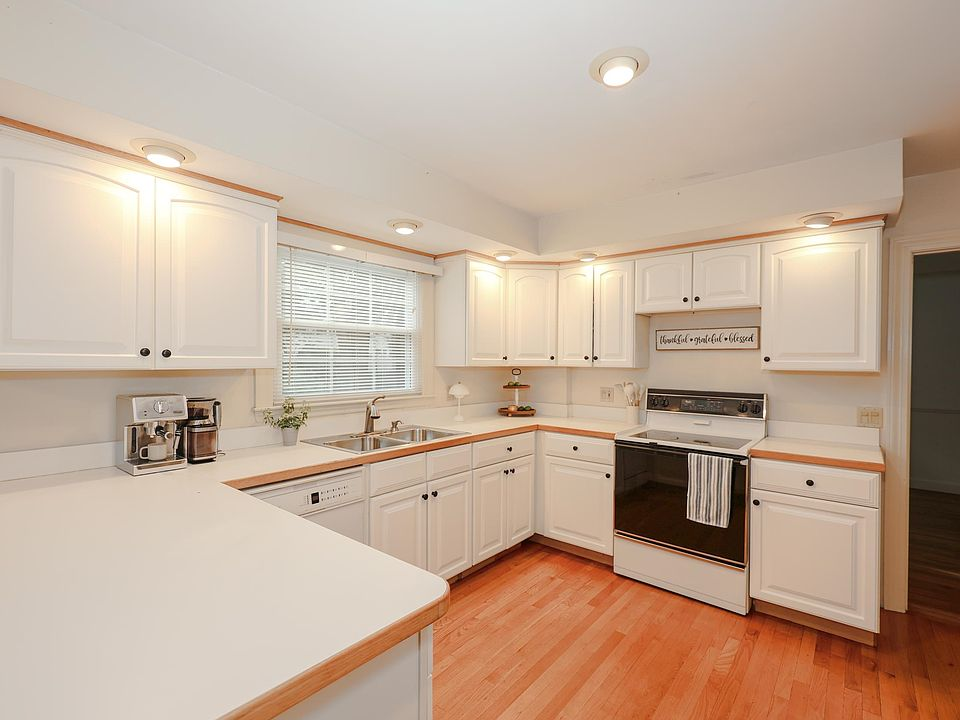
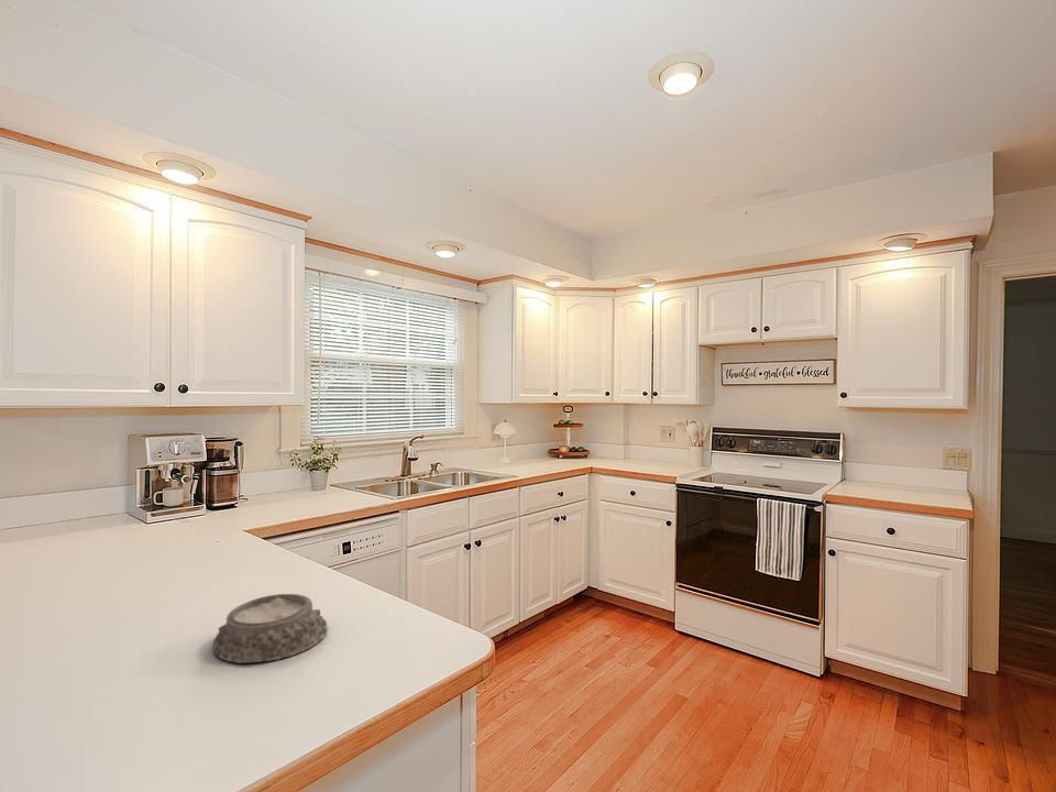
+ mortar (272, 622)
